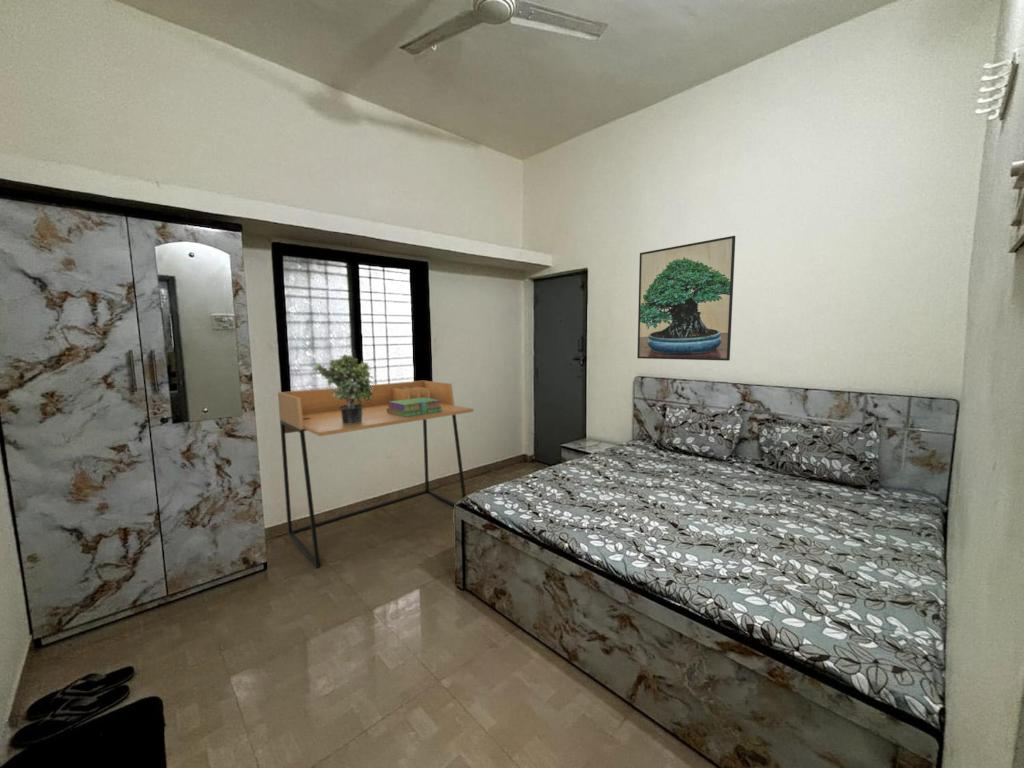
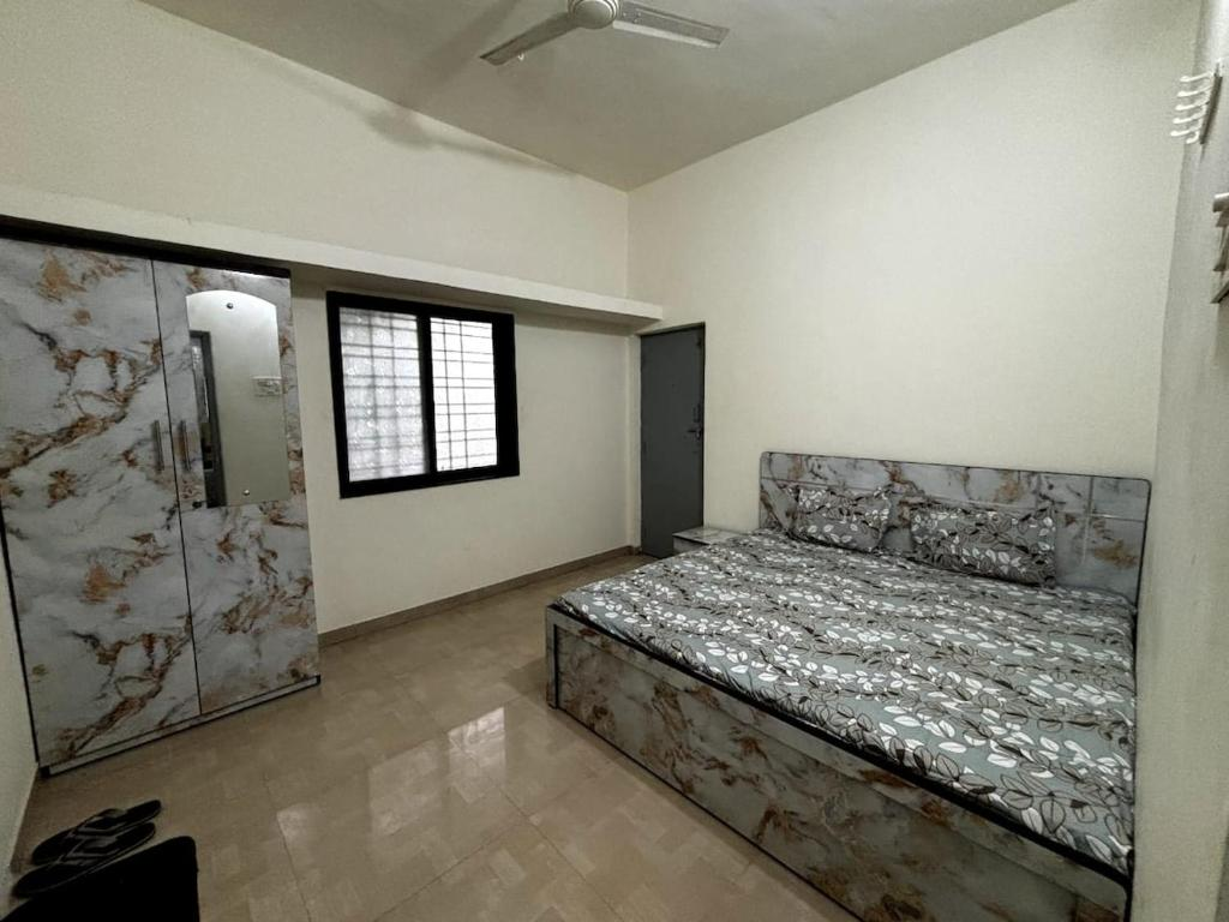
- stack of books (414, 406)
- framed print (681, 303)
- desk (380, 426)
- potted plant (345, 388)
